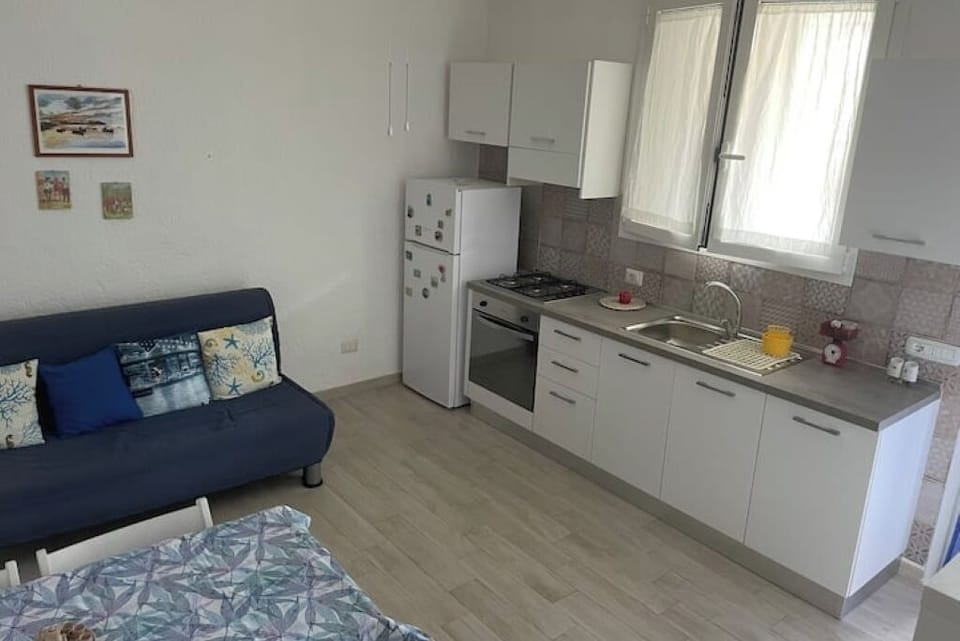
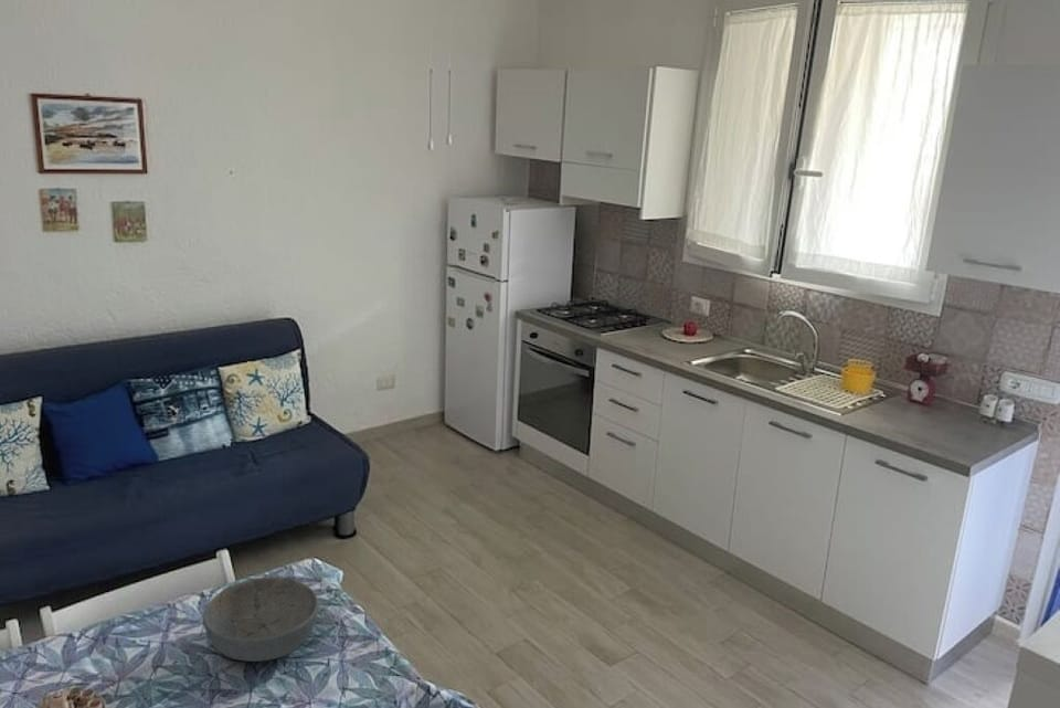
+ bowl (262, 625)
